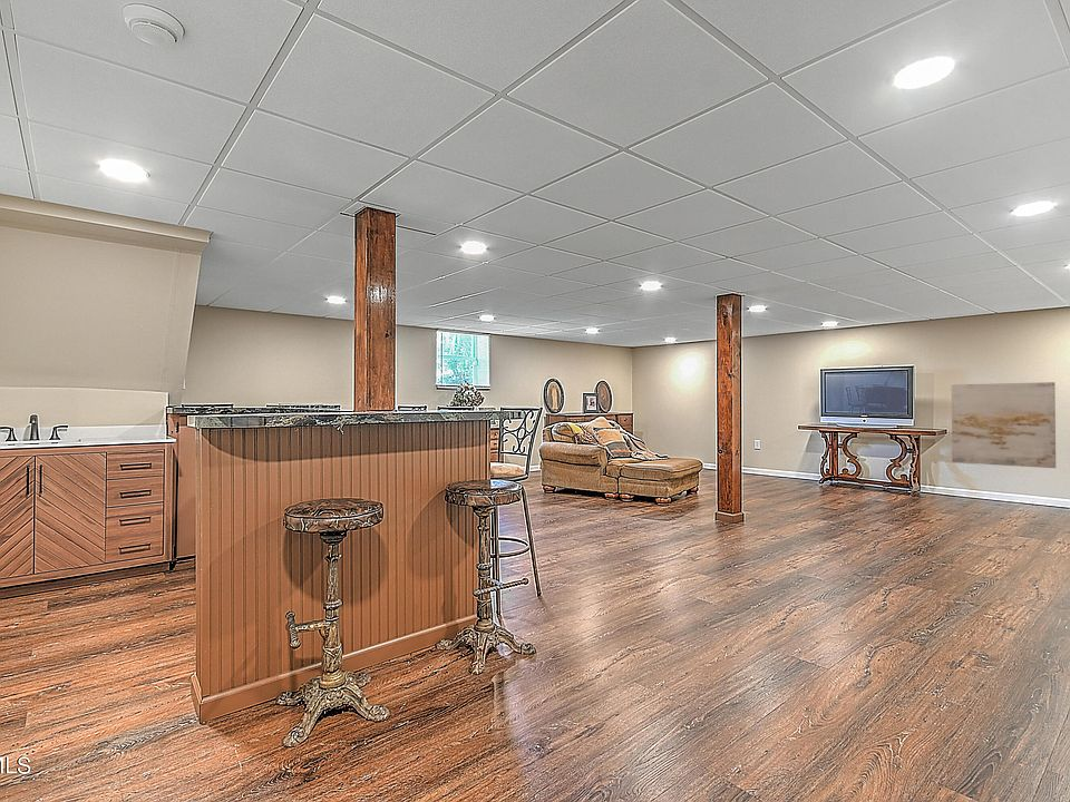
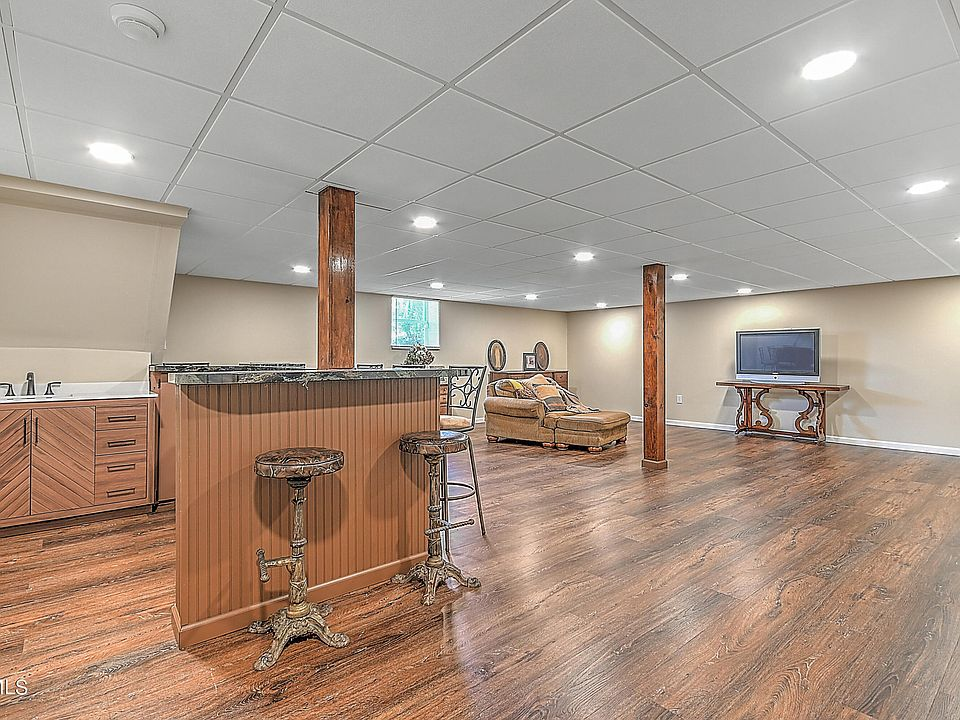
- wall art (1001, 423)
